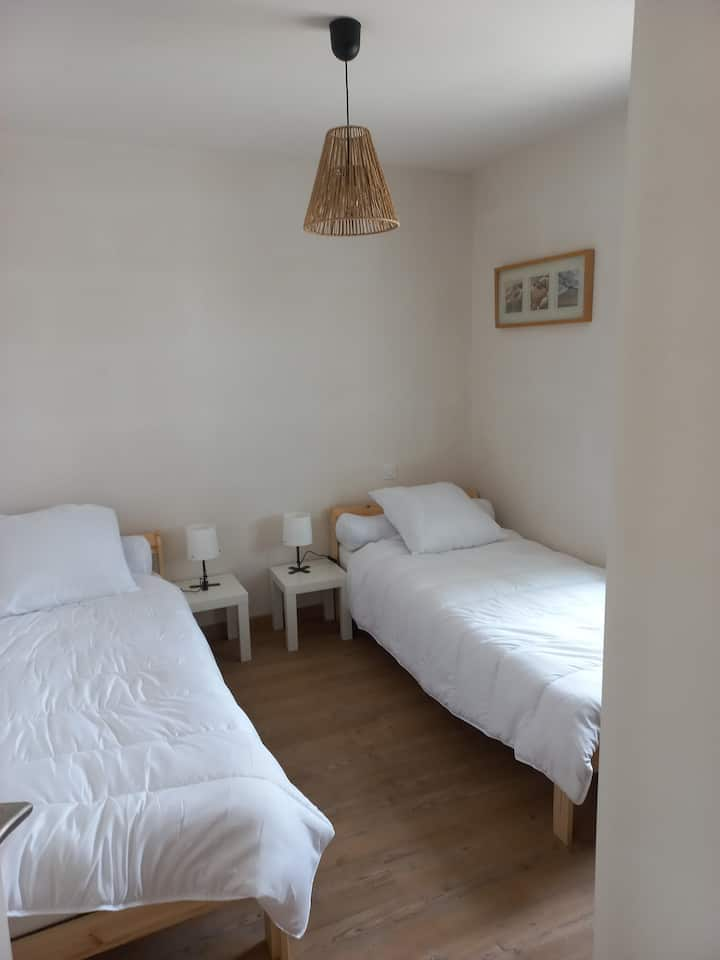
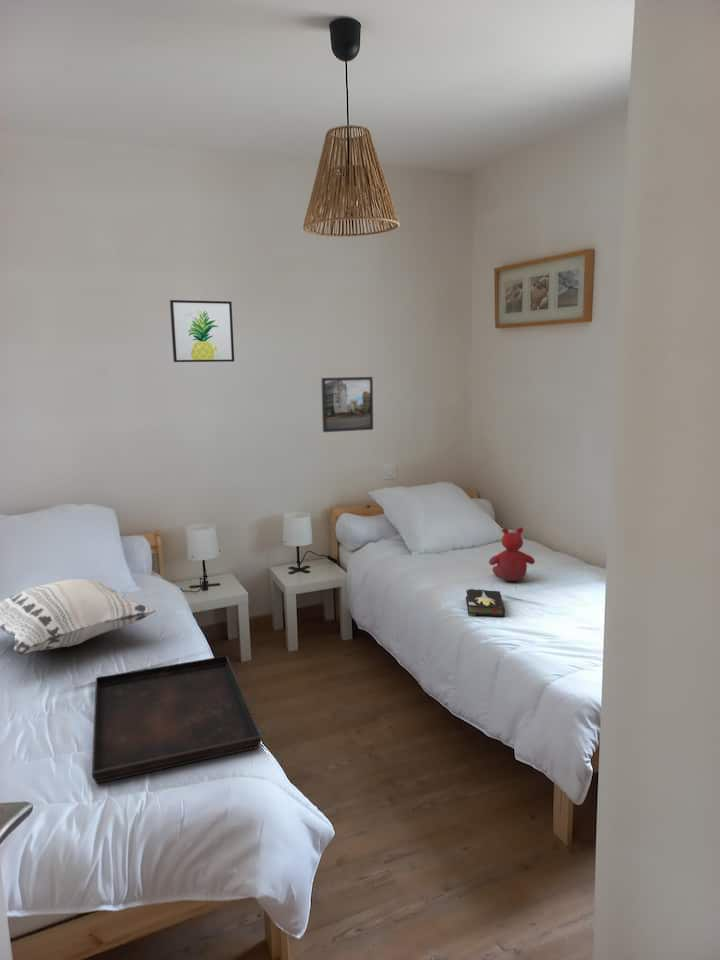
+ serving tray (171, 709)
+ decorative pillow (62, 612)
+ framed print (347, 404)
+ wall art (202, 331)
+ stuffed bear (510, 552)
+ hardback book (484, 601)
